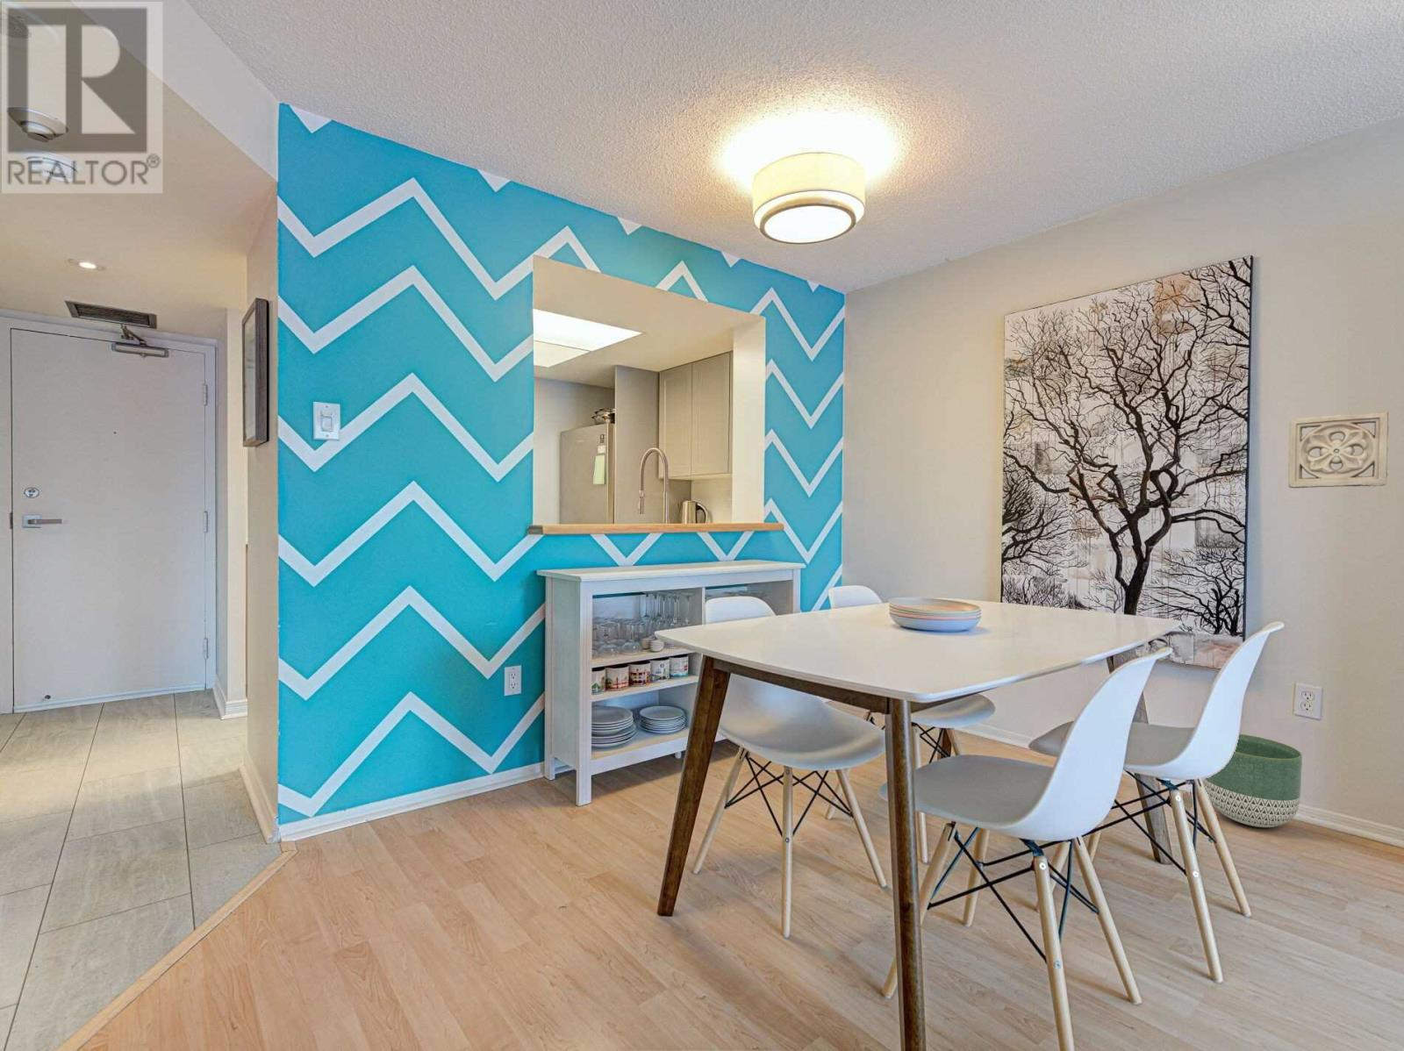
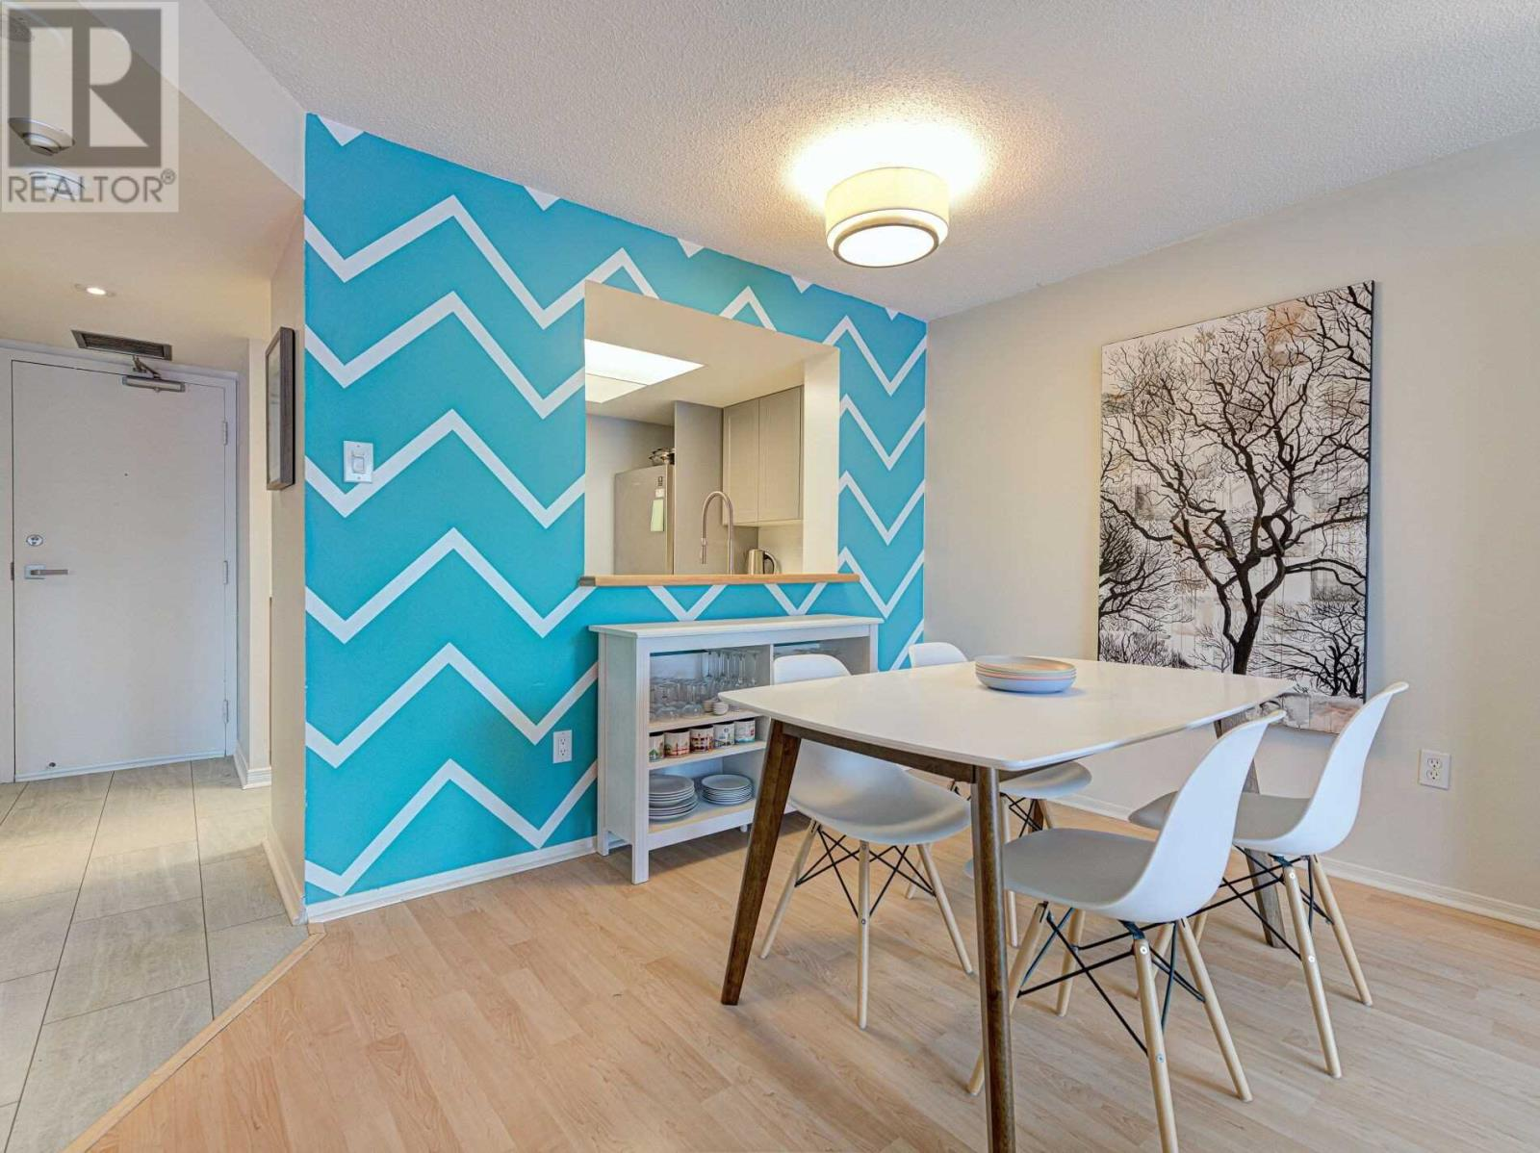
- wall ornament (1336, 452)
- planter (1249, 783)
